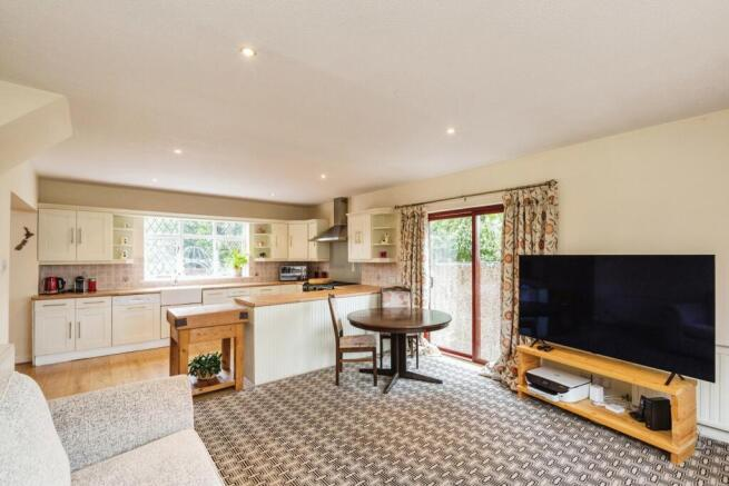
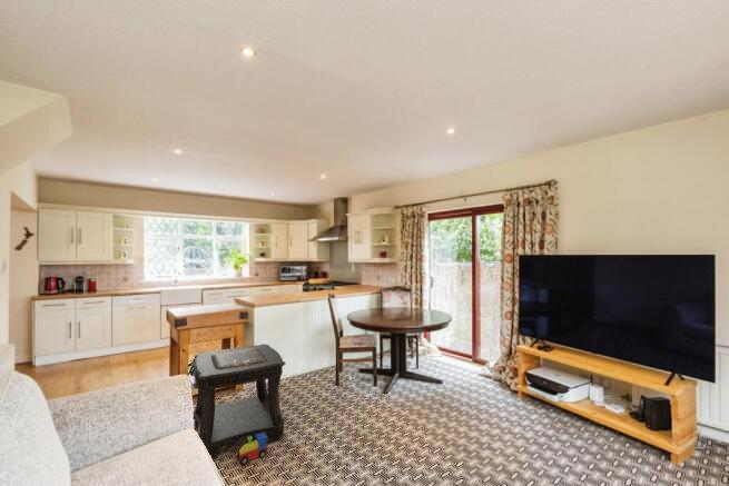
+ toy train (253, 447)
+ side table (242, 399)
